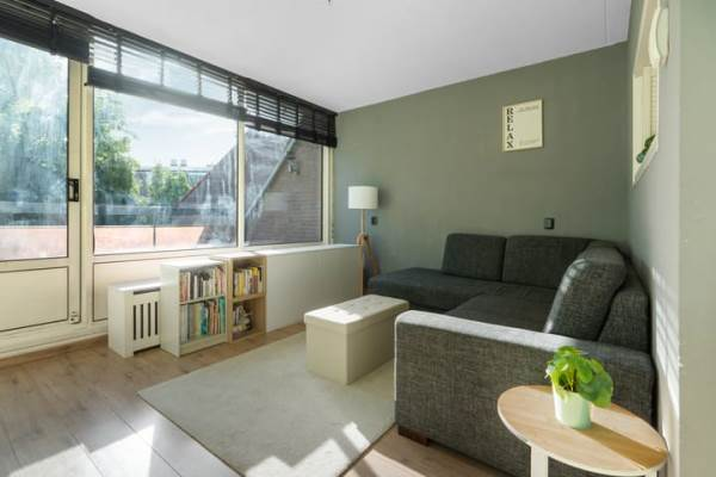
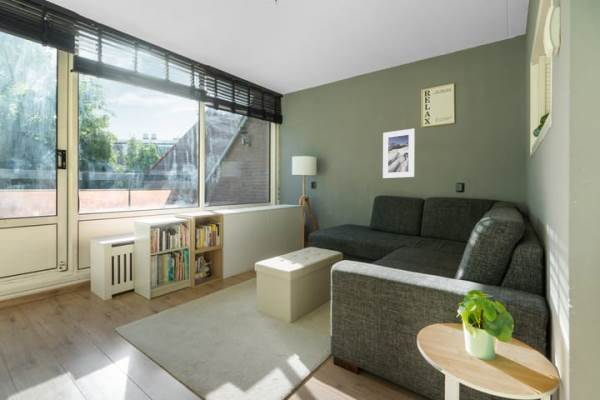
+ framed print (398, 154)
